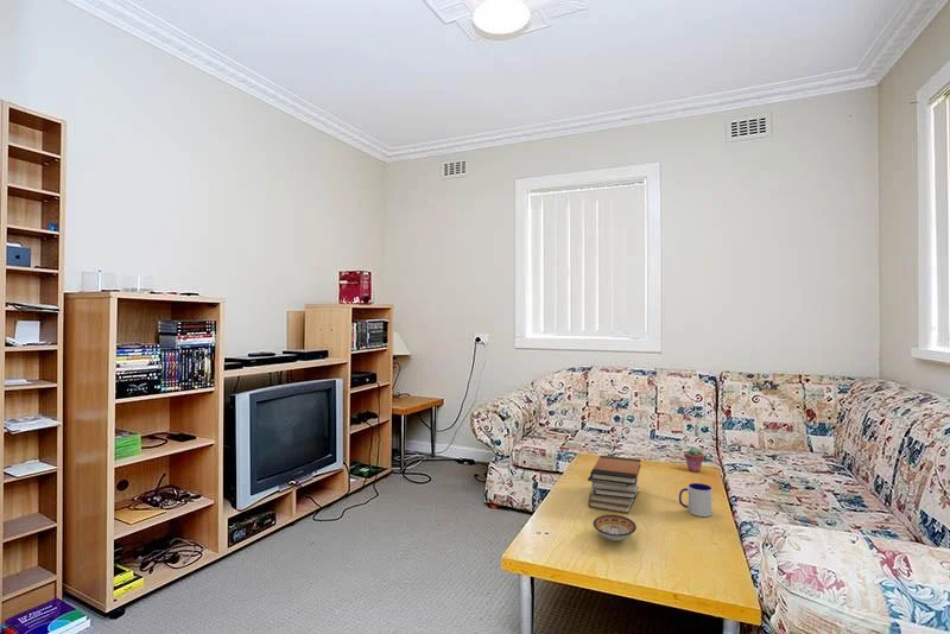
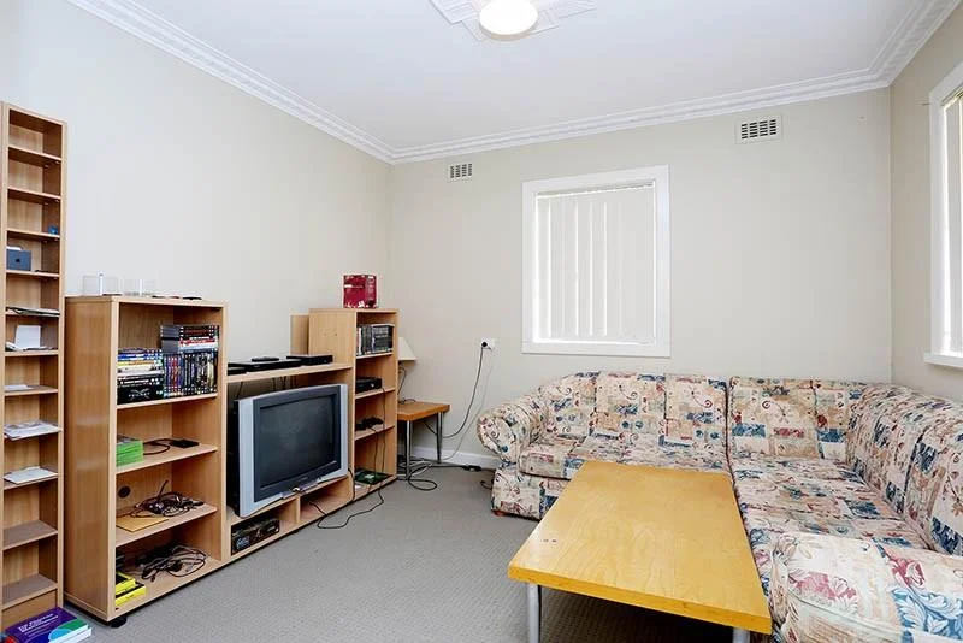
- book stack (615, 482)
- mug (695, 499)
- bowl (614, 531)
- potted succulent (694, 457)
